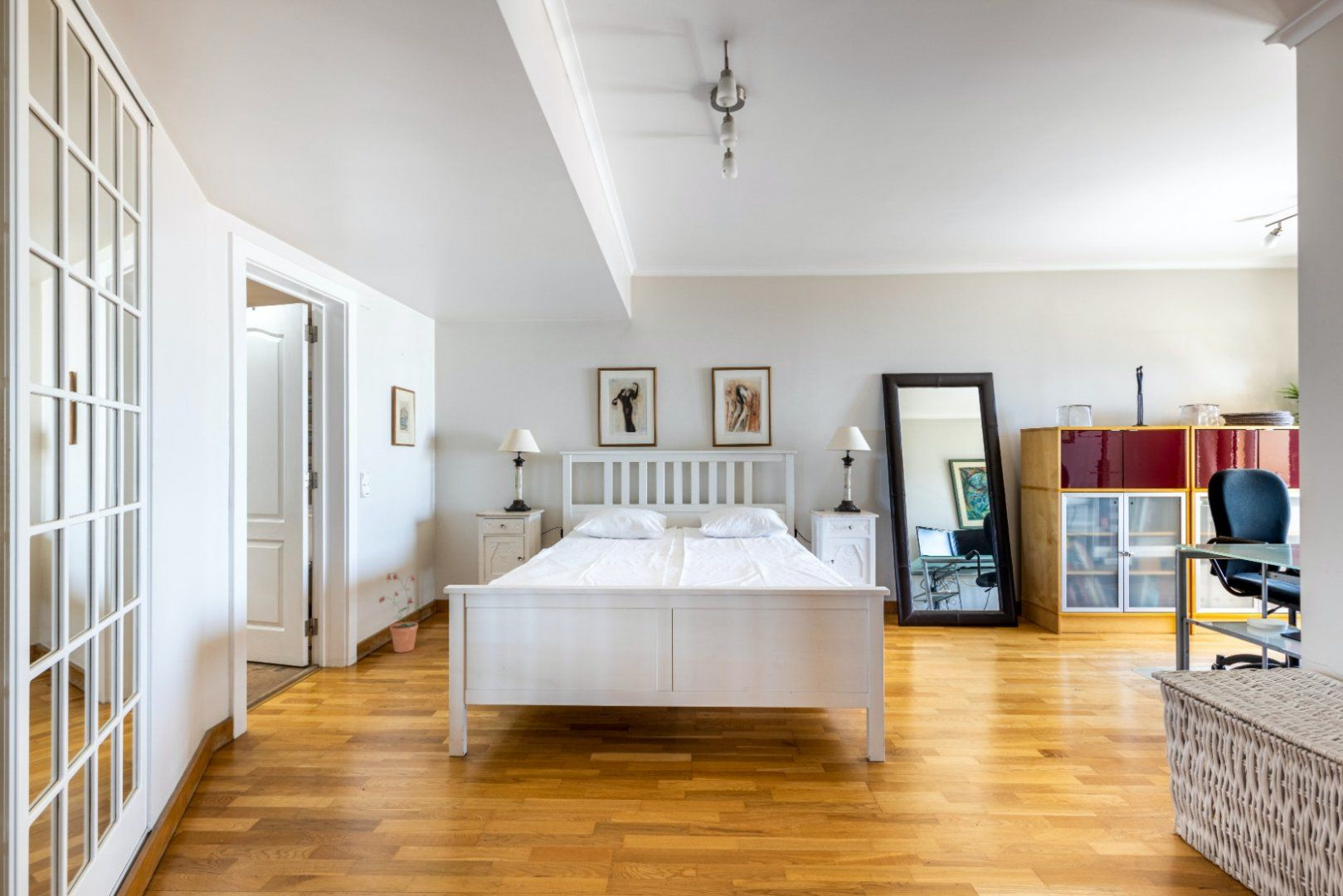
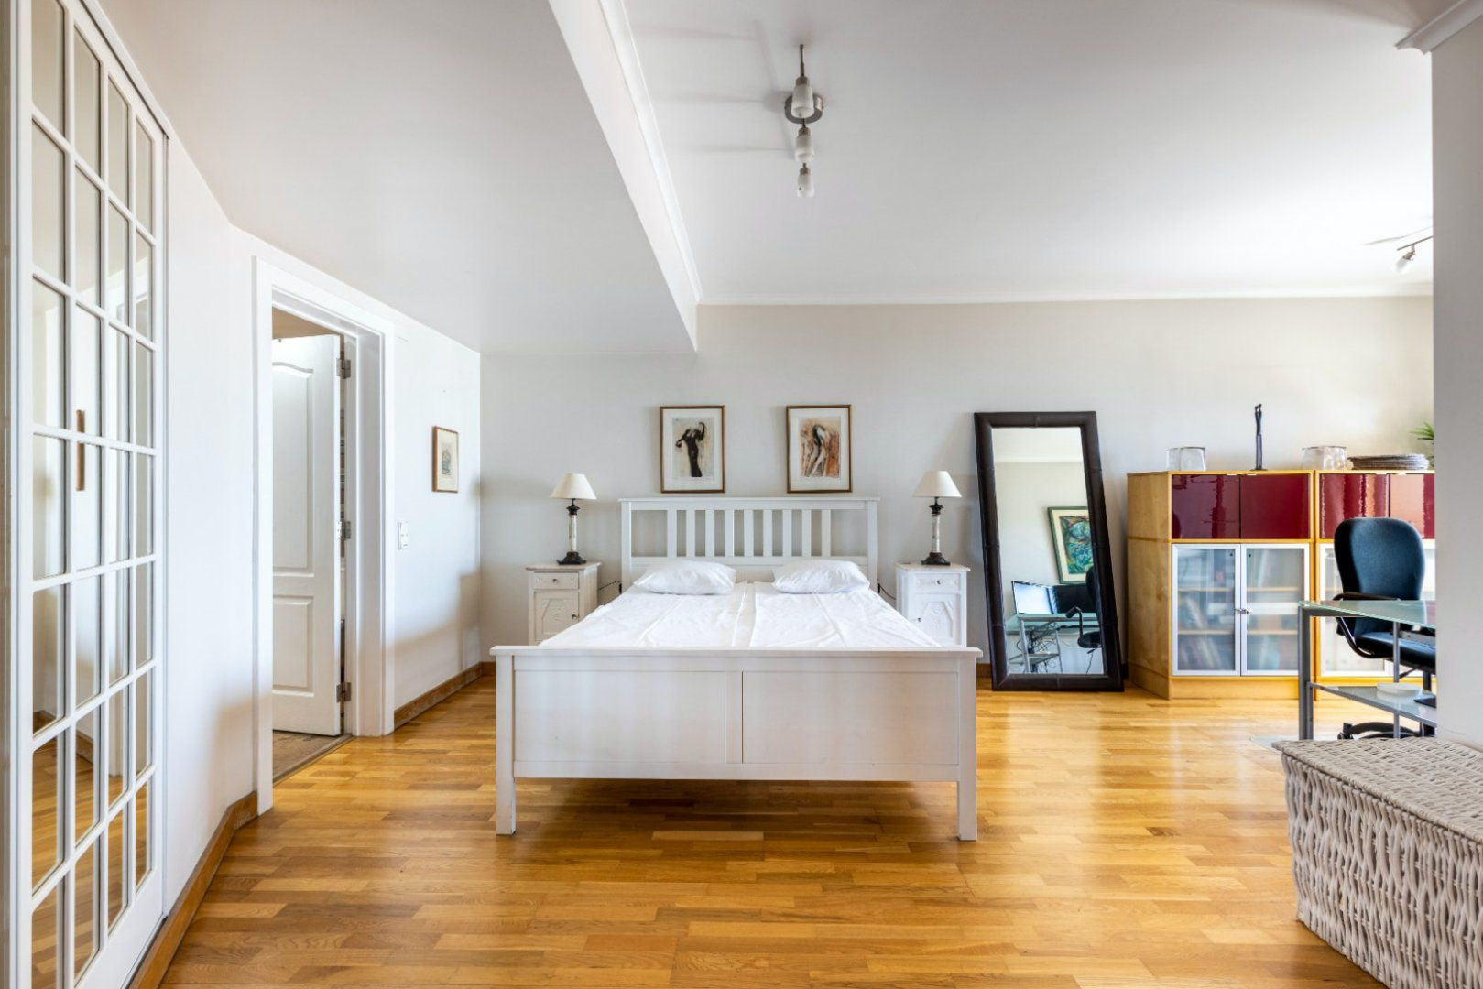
- potted plant (401, 611)
